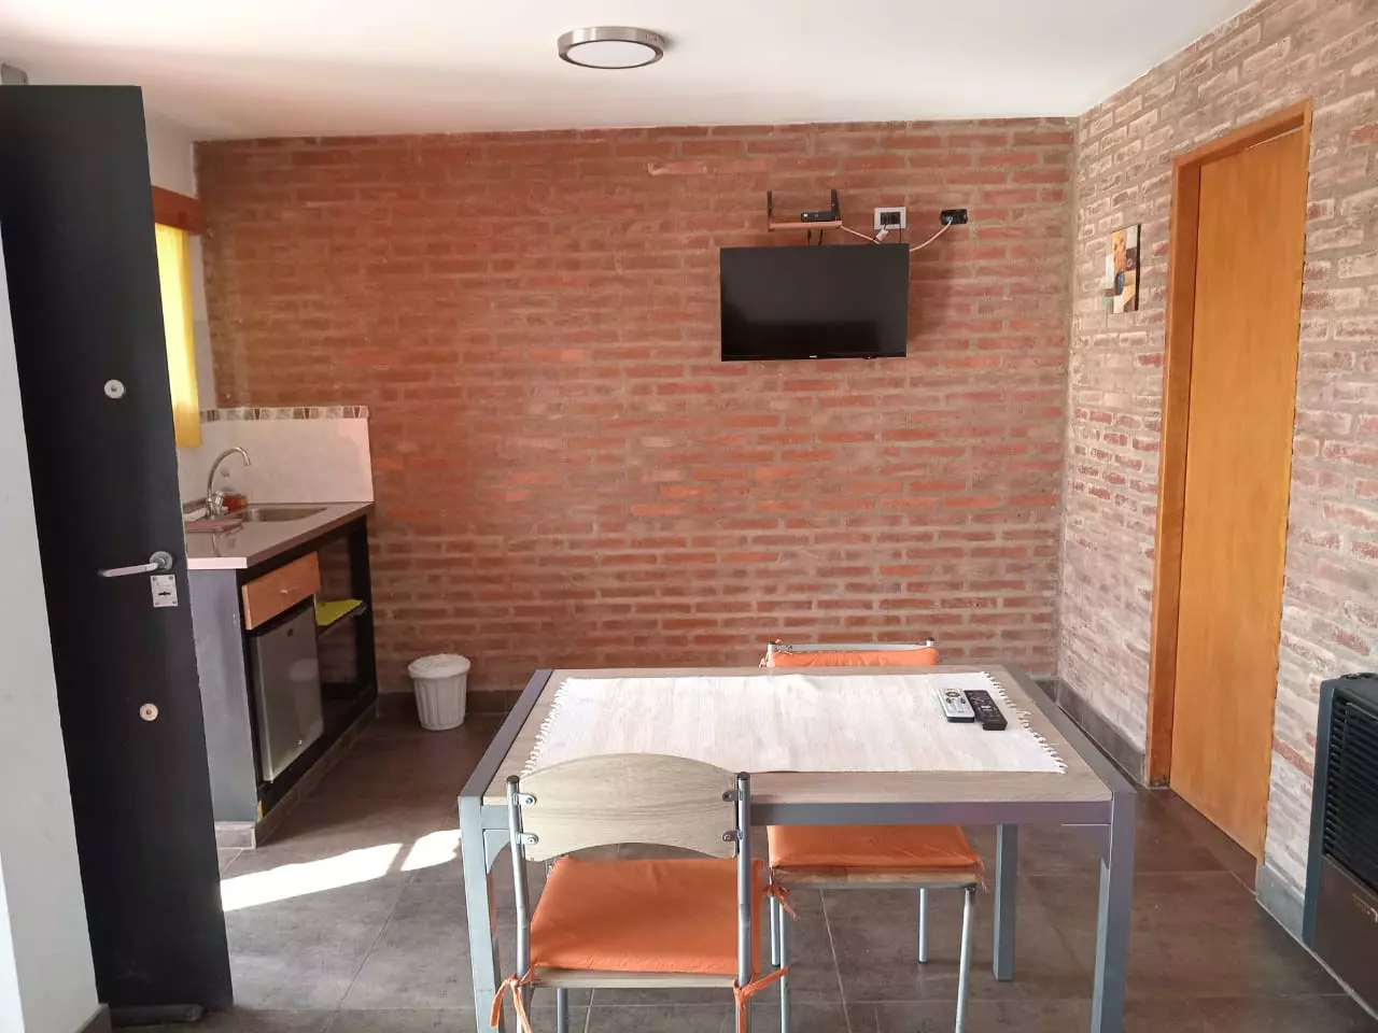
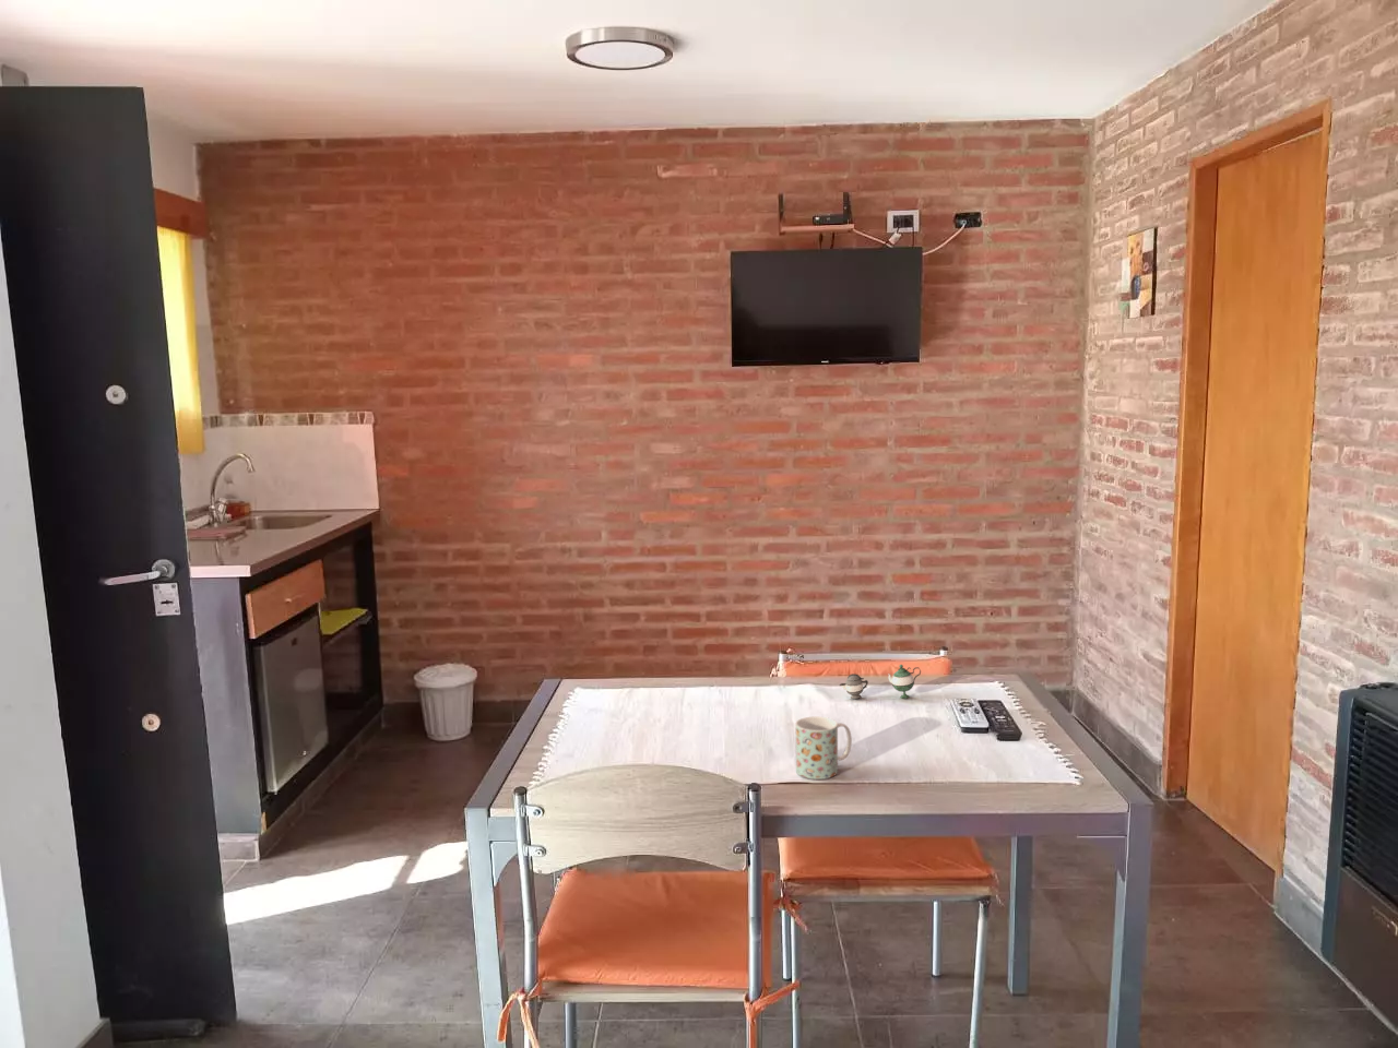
+ mug (824, 745)
+ teapot (889, 680)
